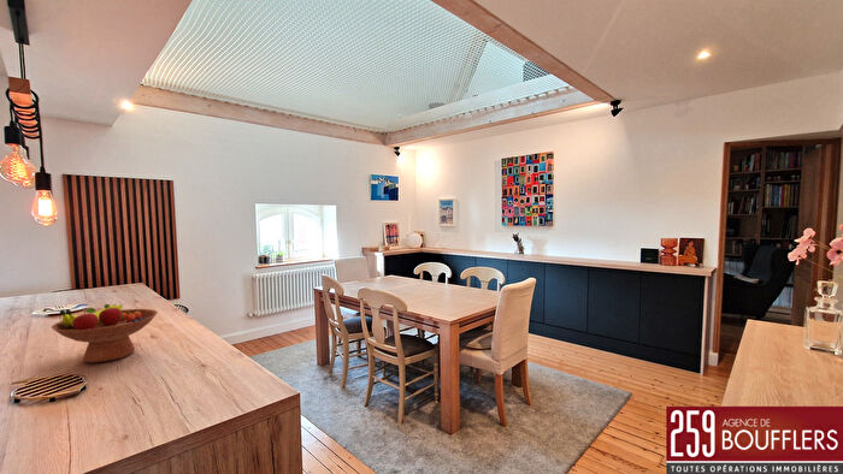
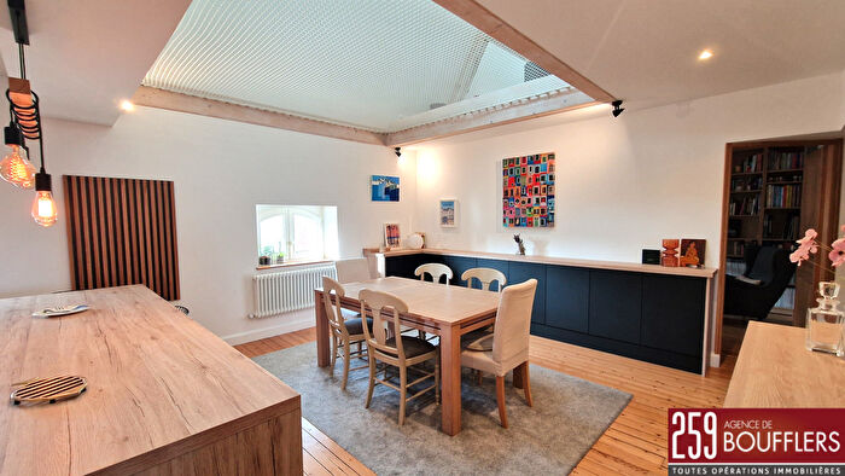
- fruit bowl (108, 330)
